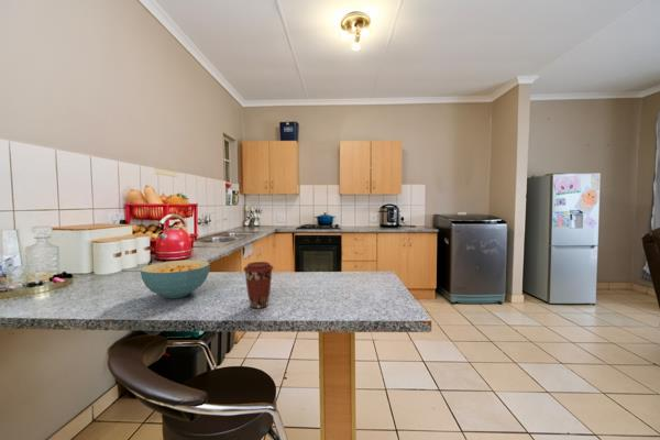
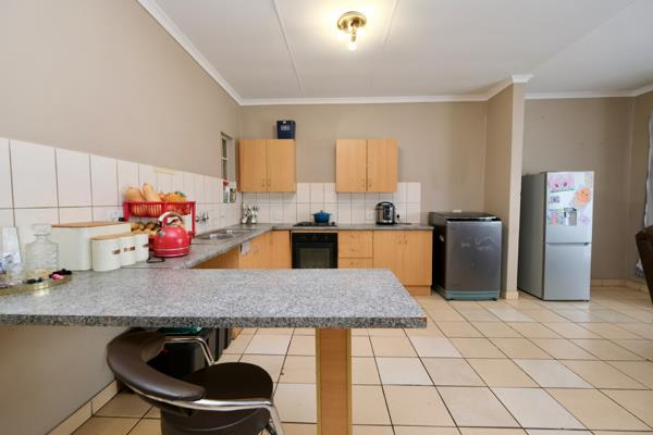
- cereal bowl (177, 280)
- coffee cup (258, 284)
